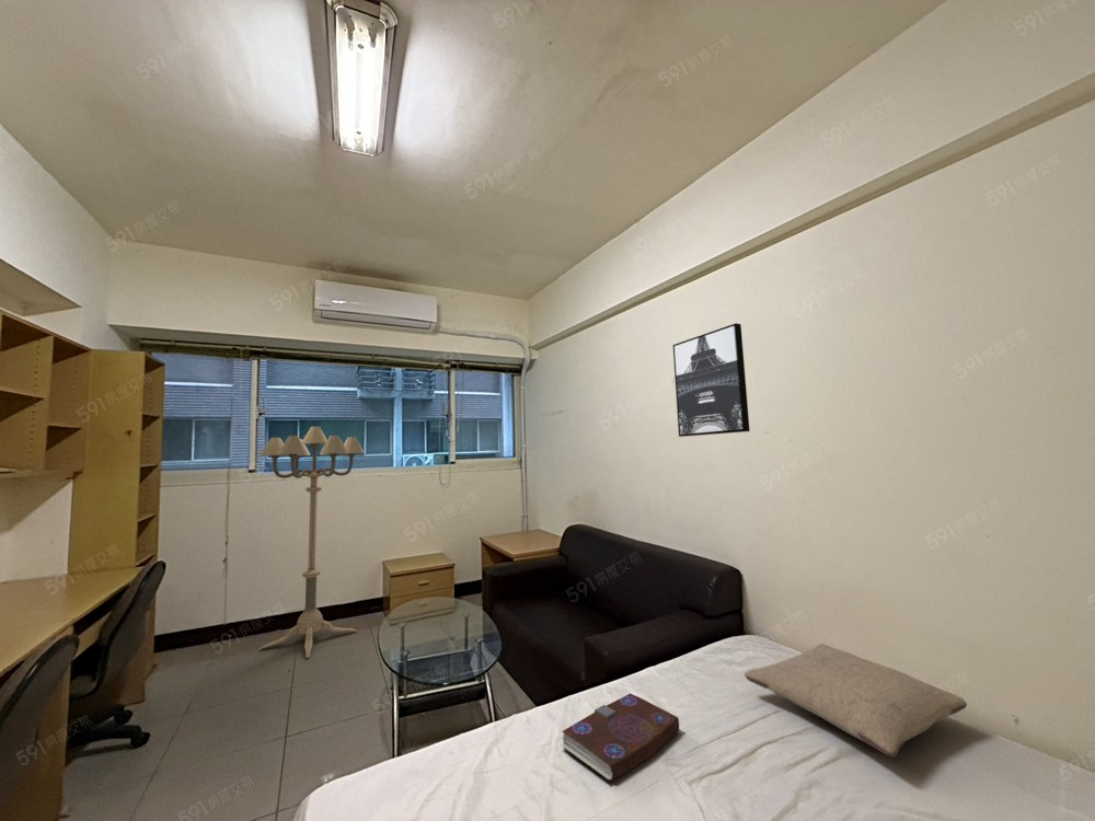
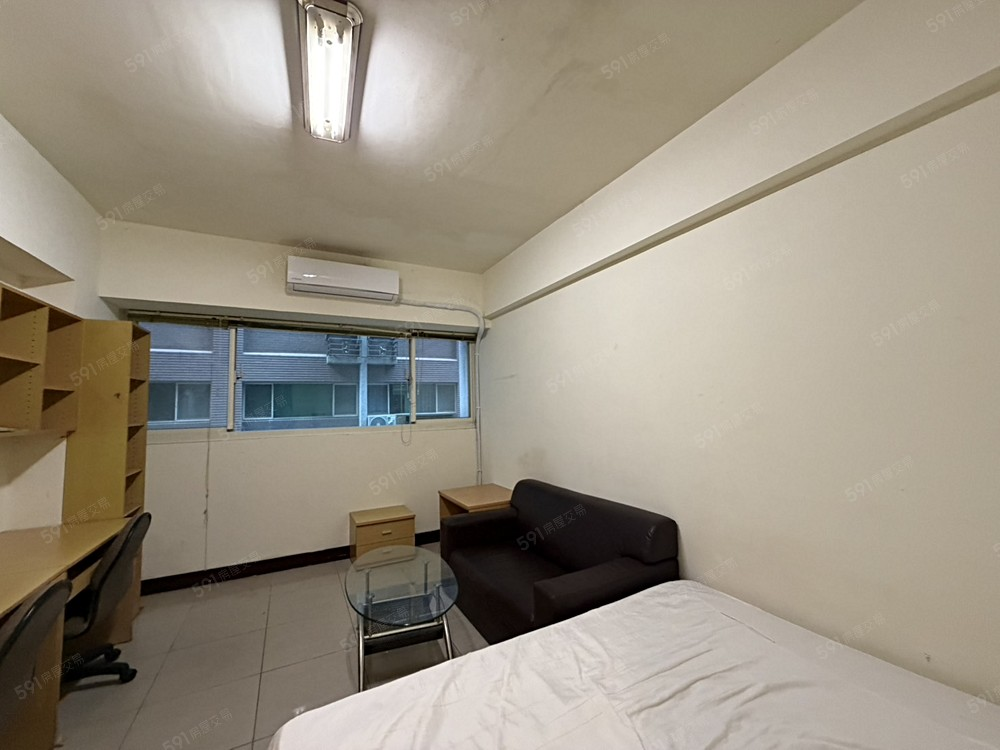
- book (621, 730)
- floor lamp (312, 530)
- wall art (707, 383)
- pillow (849, 690)
